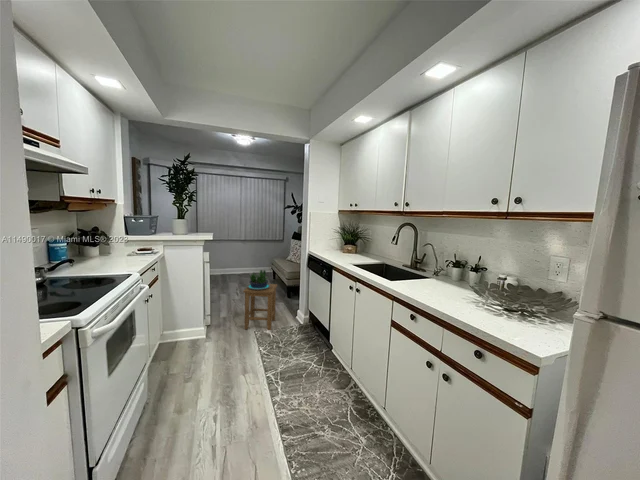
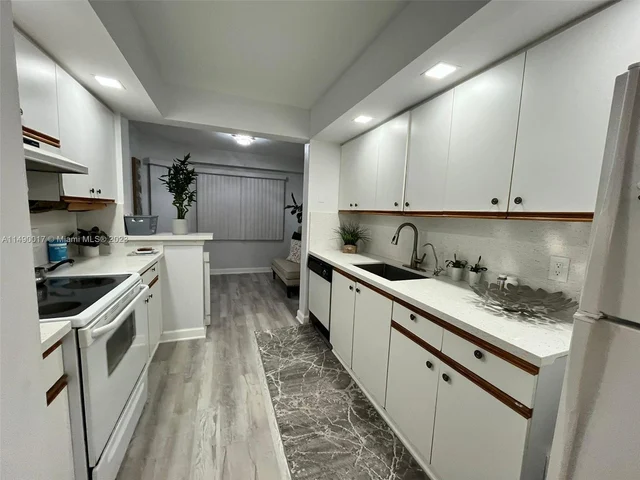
- potted plant (260, 279)
- stool (260, 309)
